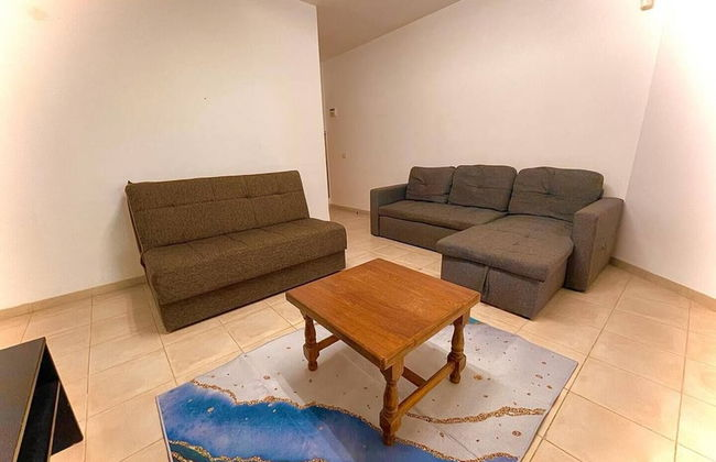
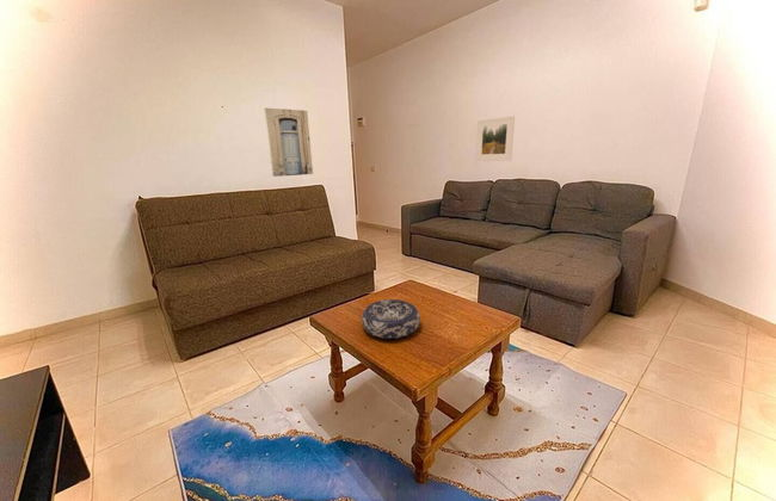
+ wall art (289, 143)
+ decorative bowl (390, 317)
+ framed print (493, 140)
